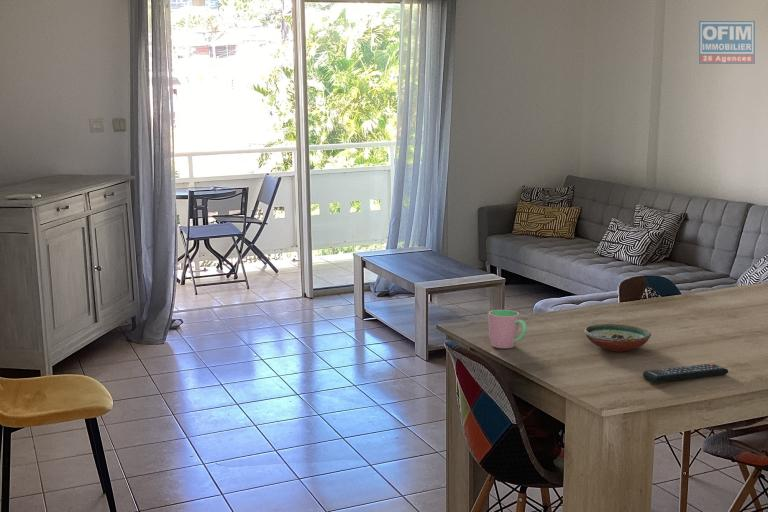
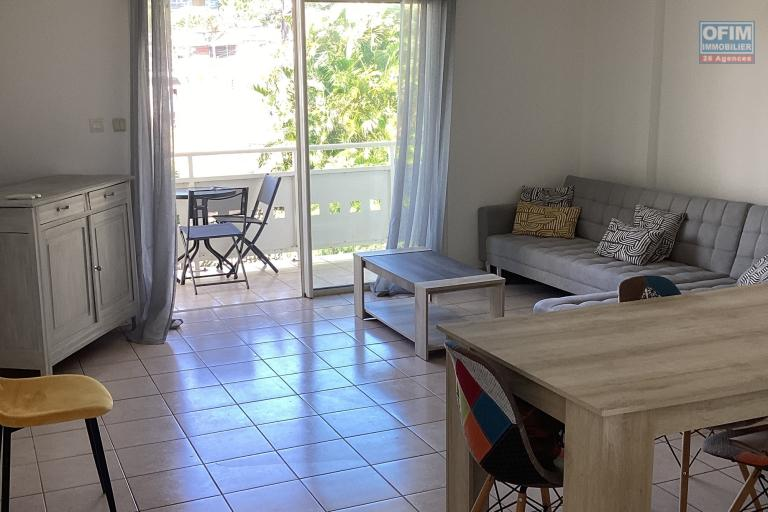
- decorative bowl (616, 339)
- remote control (685, 373)
- cup (507, 330)
